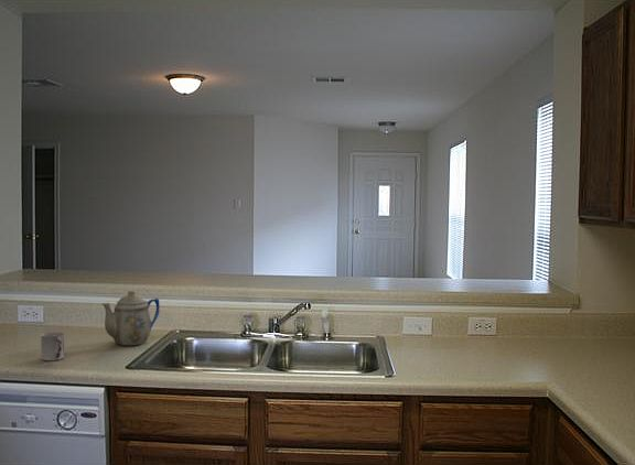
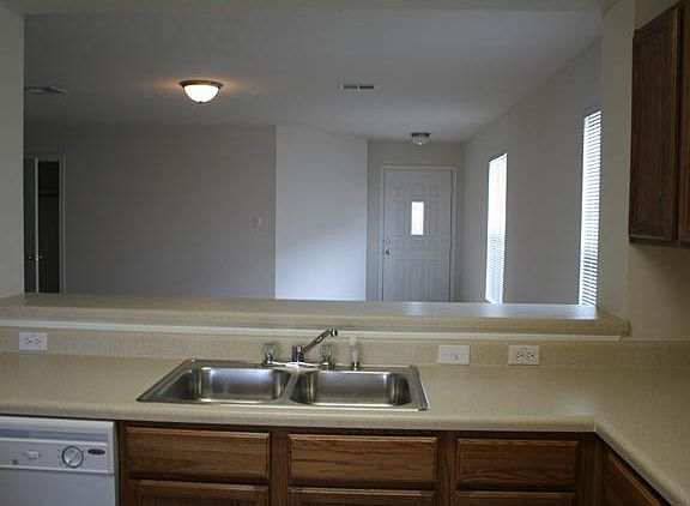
- teapot (131, 316)
- cup (54, 346)
